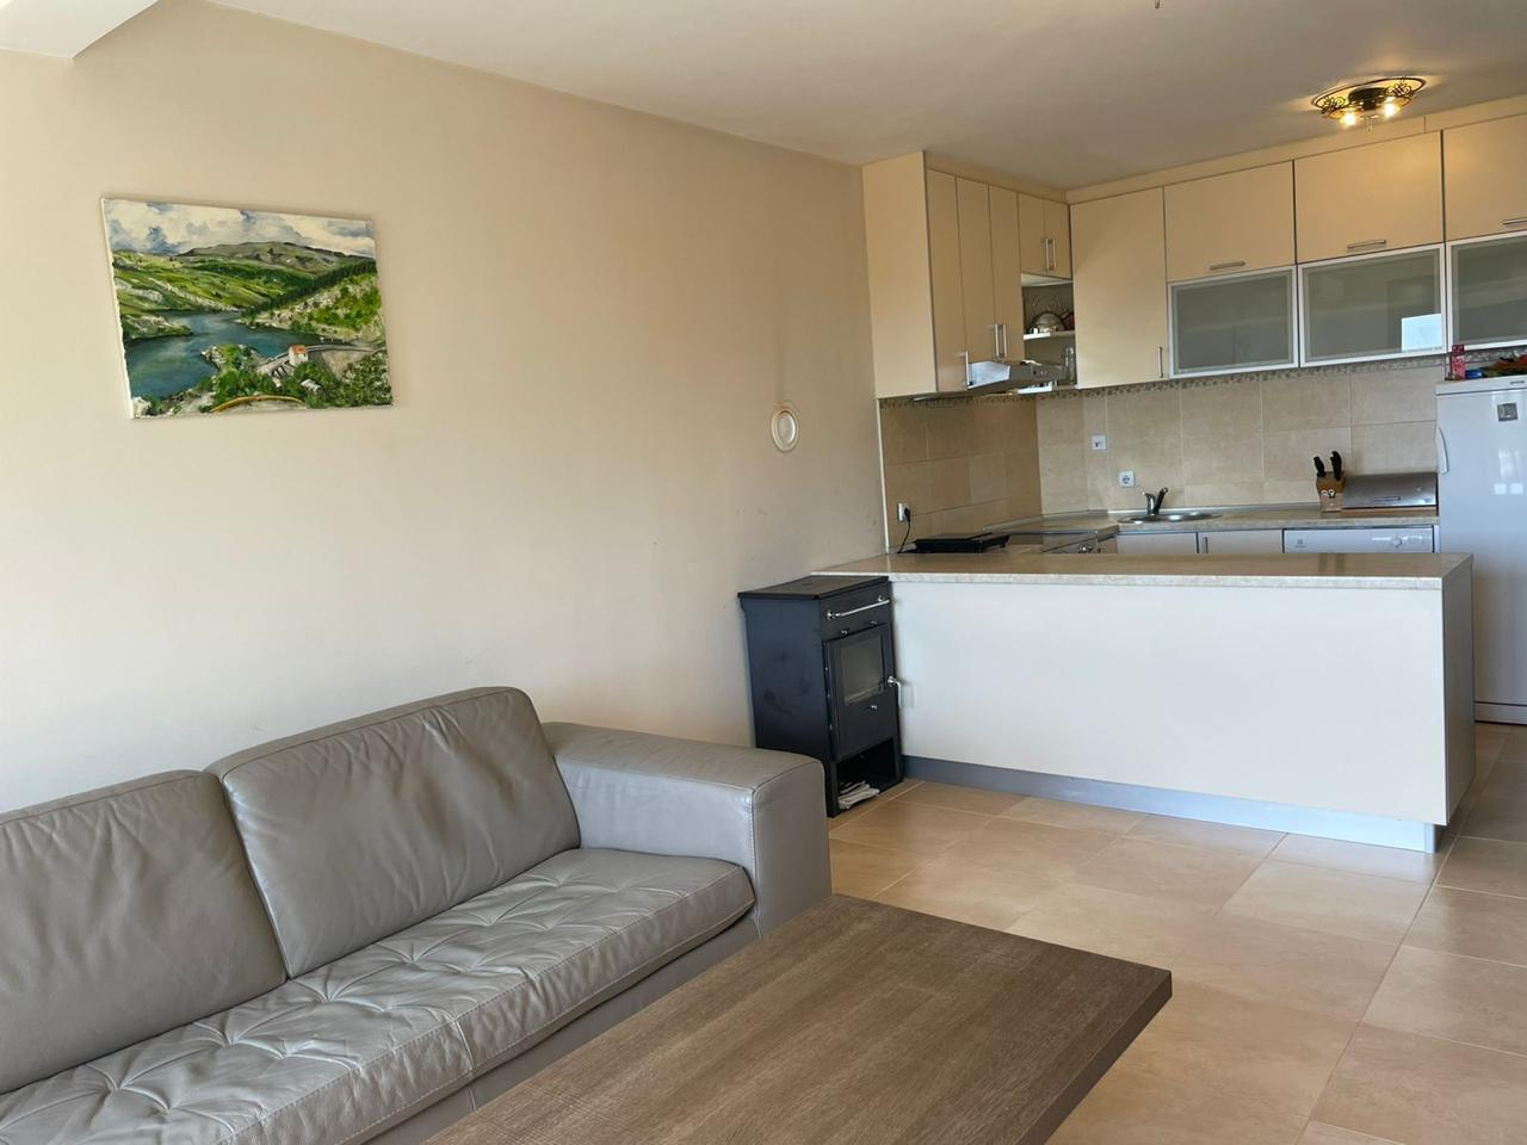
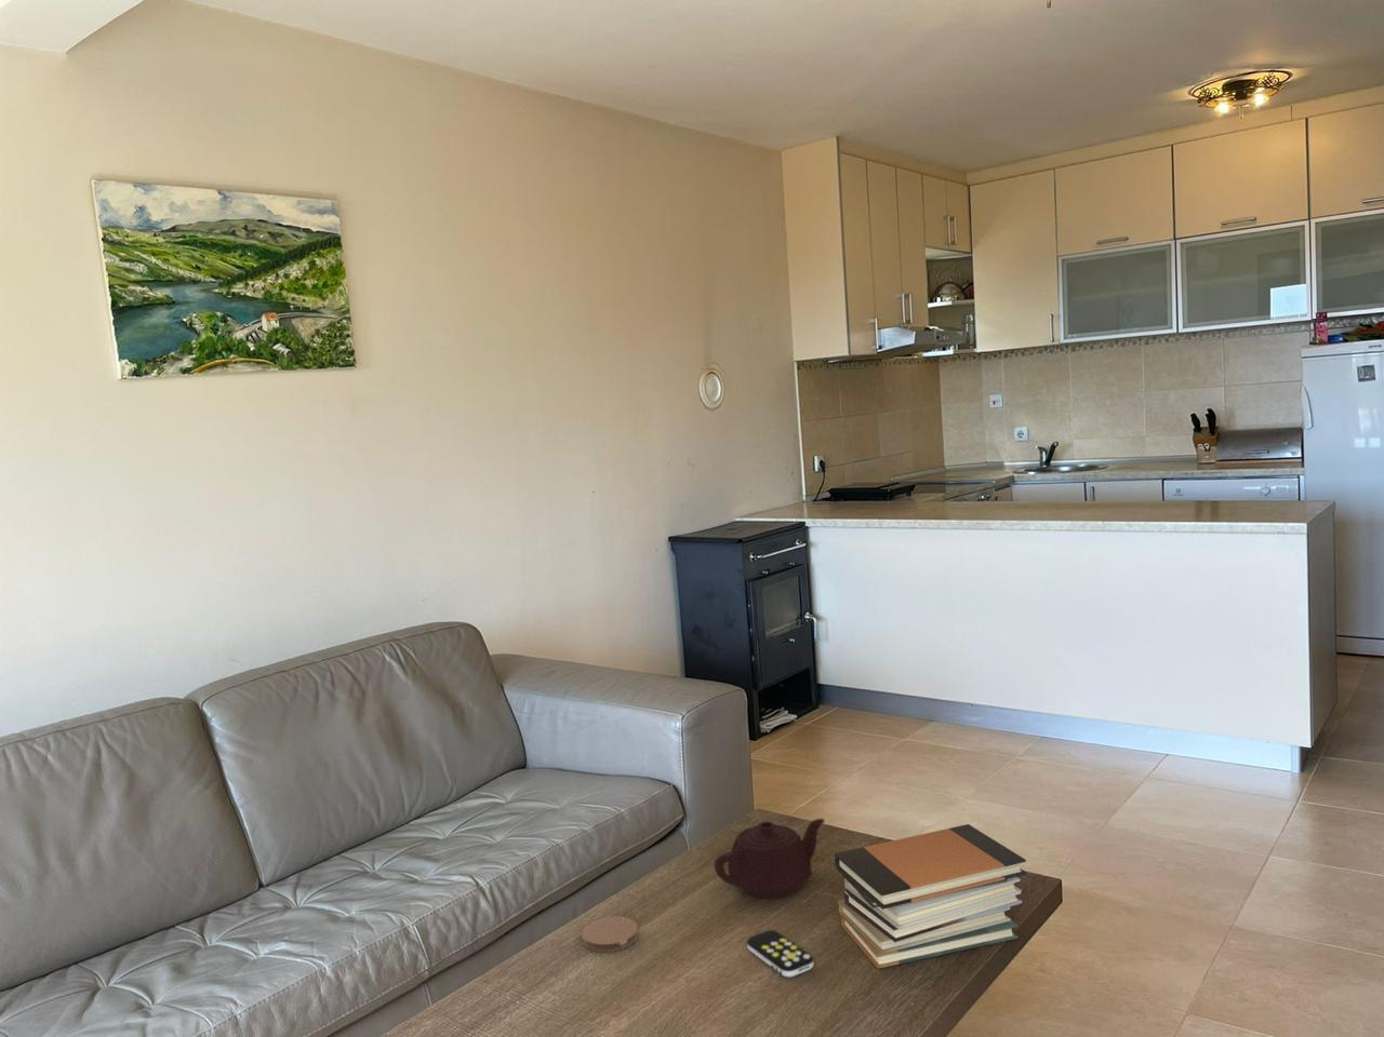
+ remote control (779, 952)
+ coaster (610, 934)
+ teapot (772, 853)
+ book stack (928, 893)
